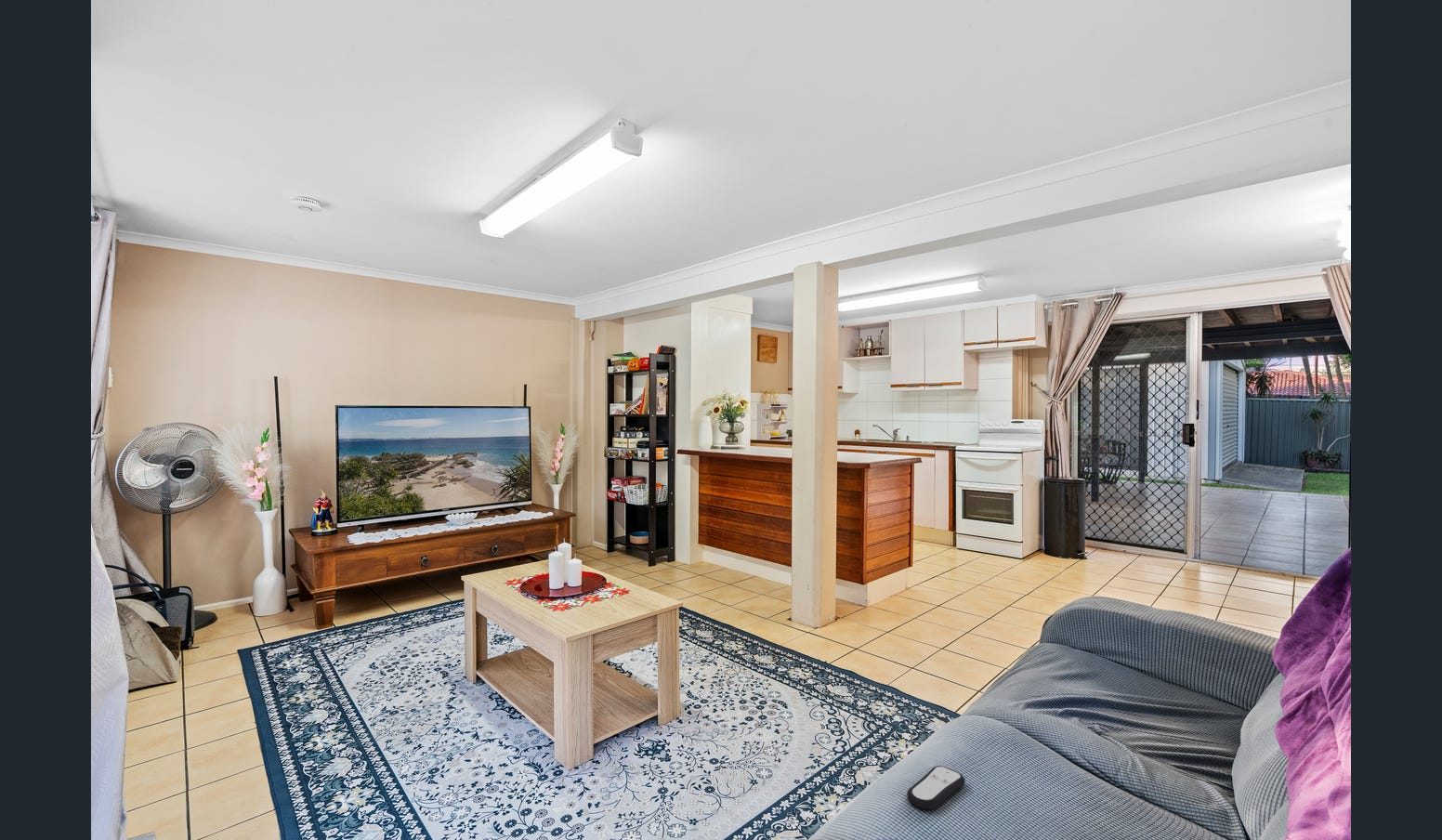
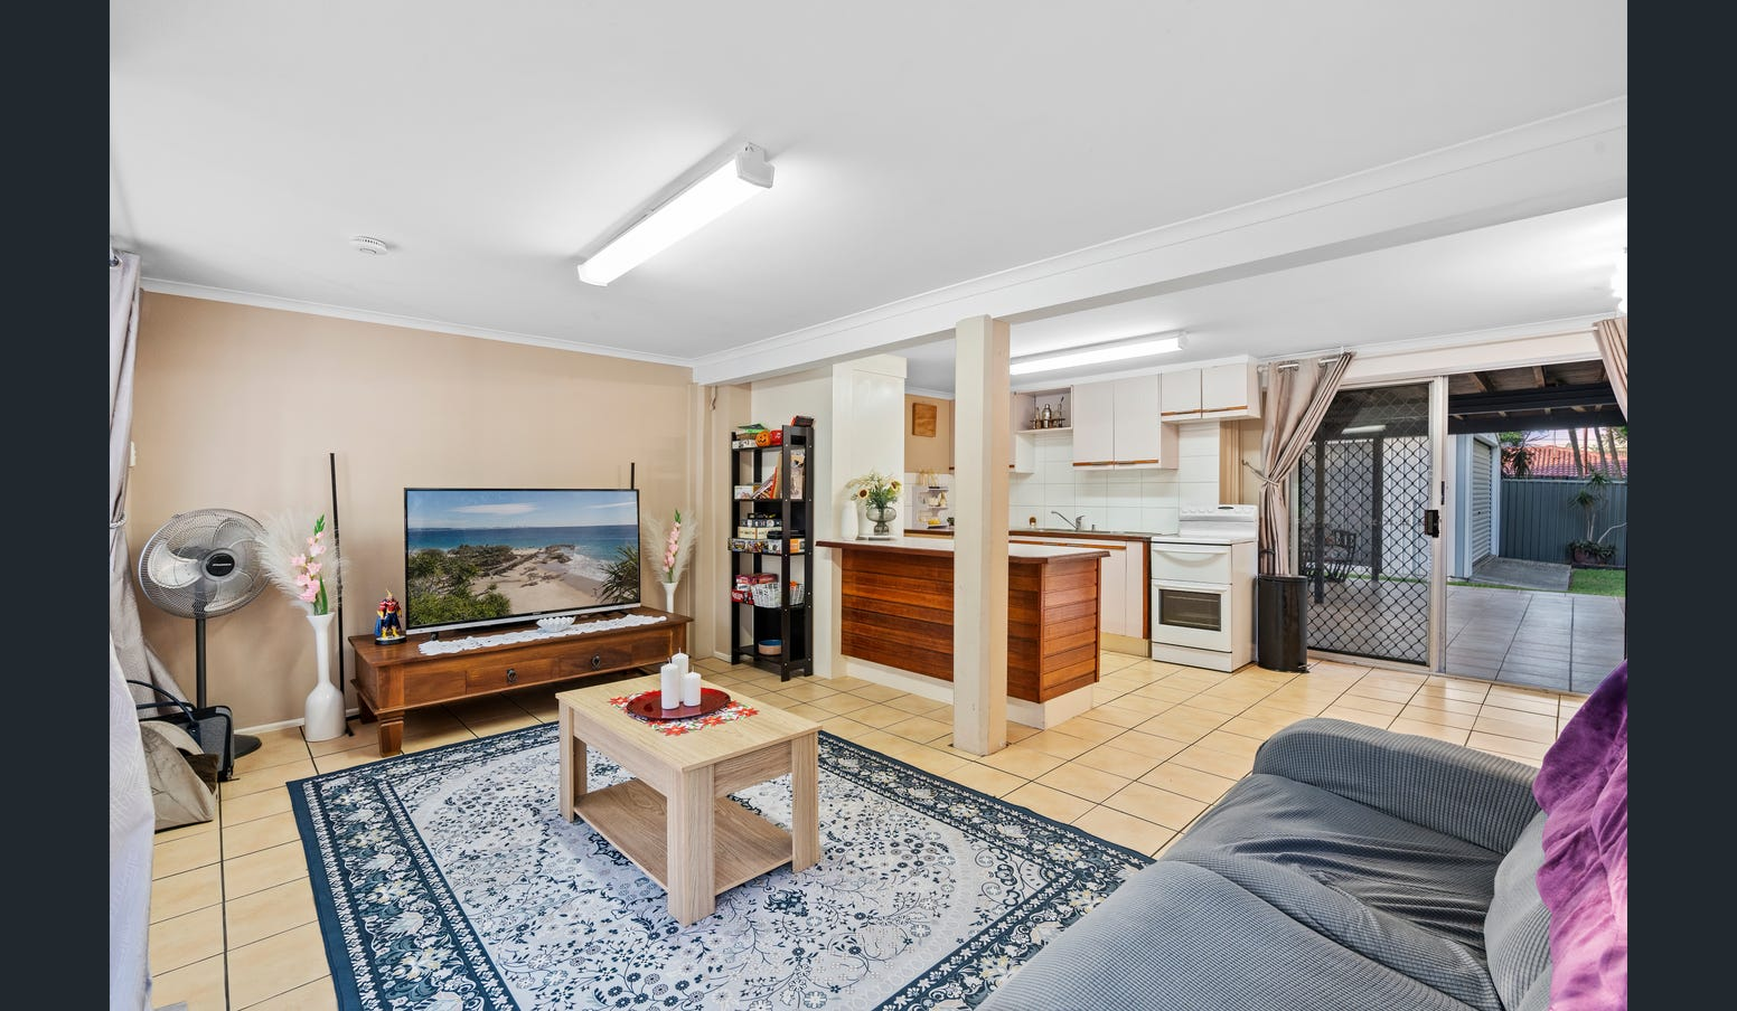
- remote control (935, 786)
